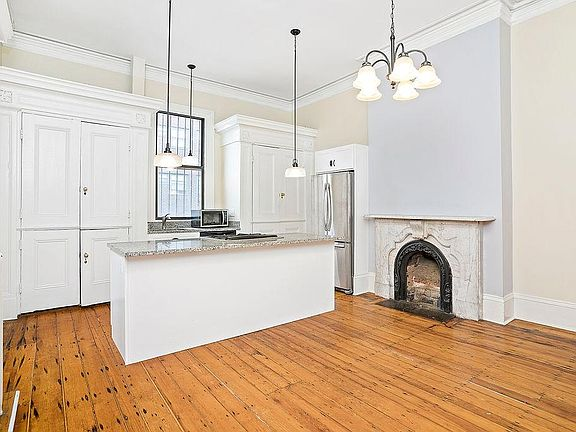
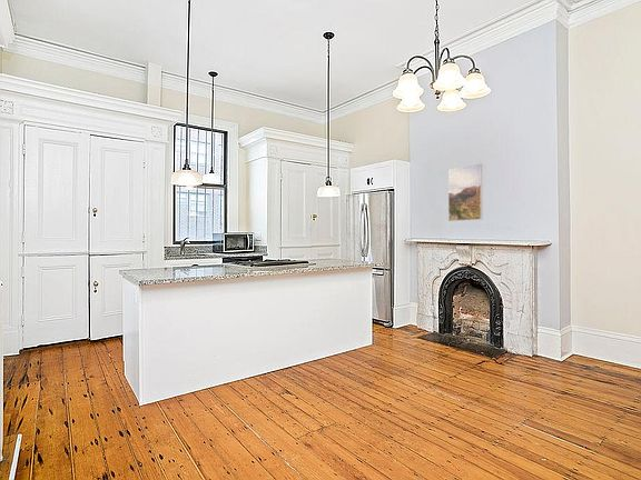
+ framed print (464, 193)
